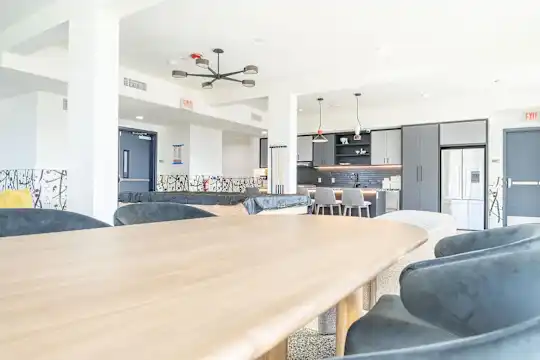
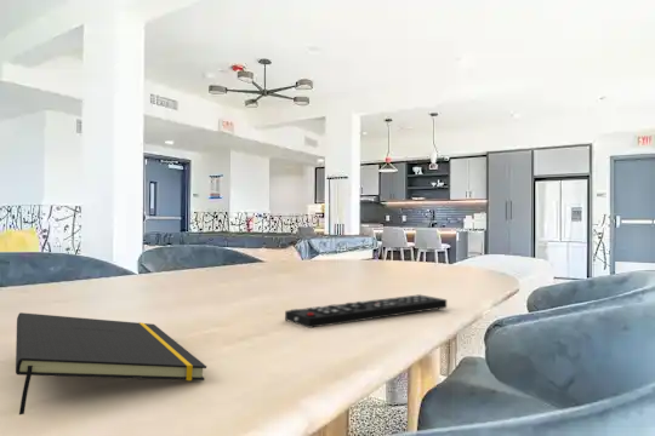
+ notepad (102, 343)
+ remote control (370, 308)
